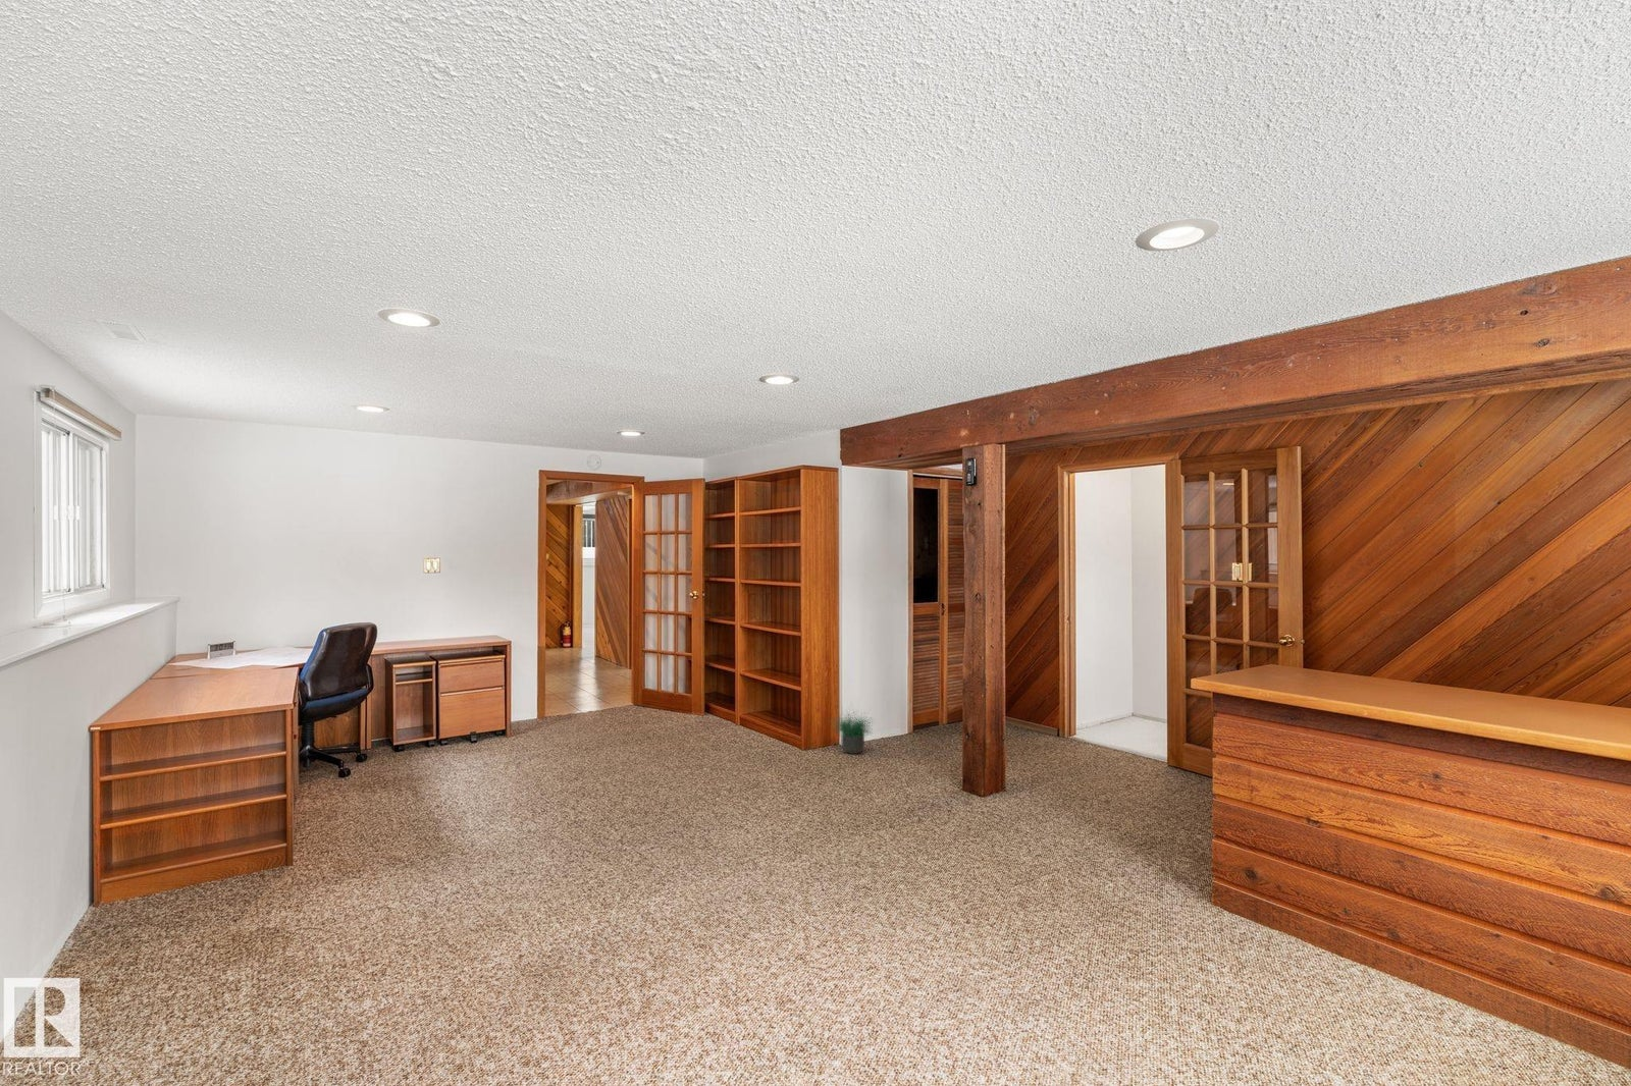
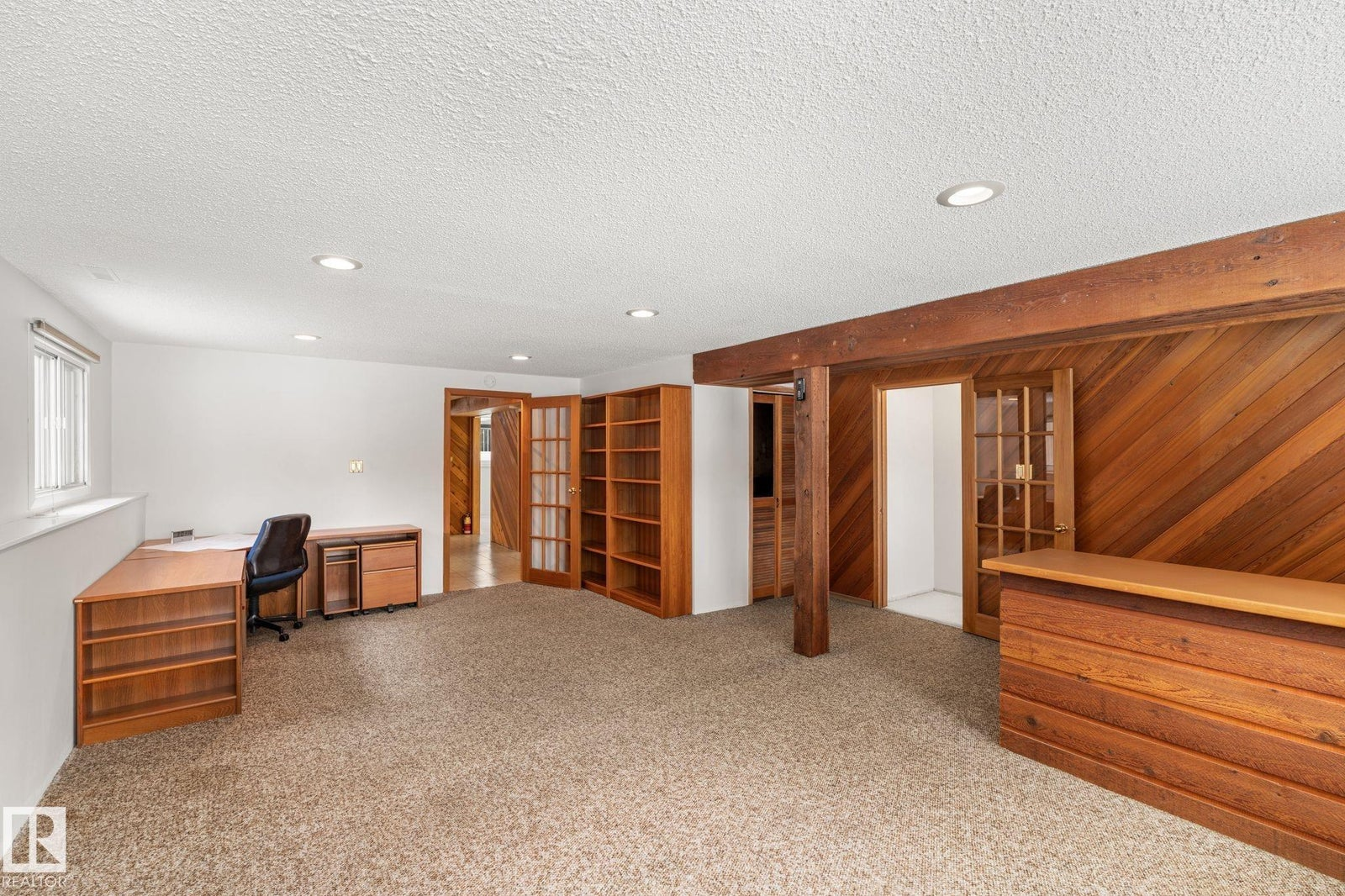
- potted plant (852, 725)
